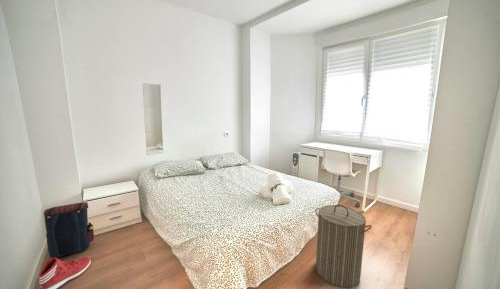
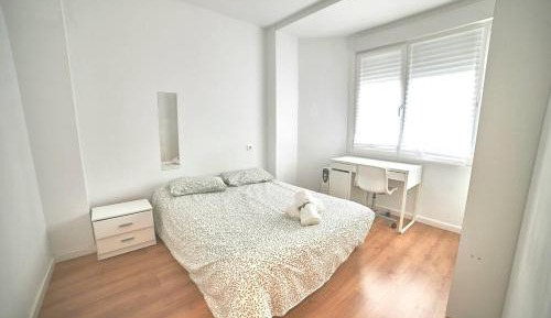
- sneaker (66, 265)
- laundry hamper (339, 238)
- satchel (70, 230)
